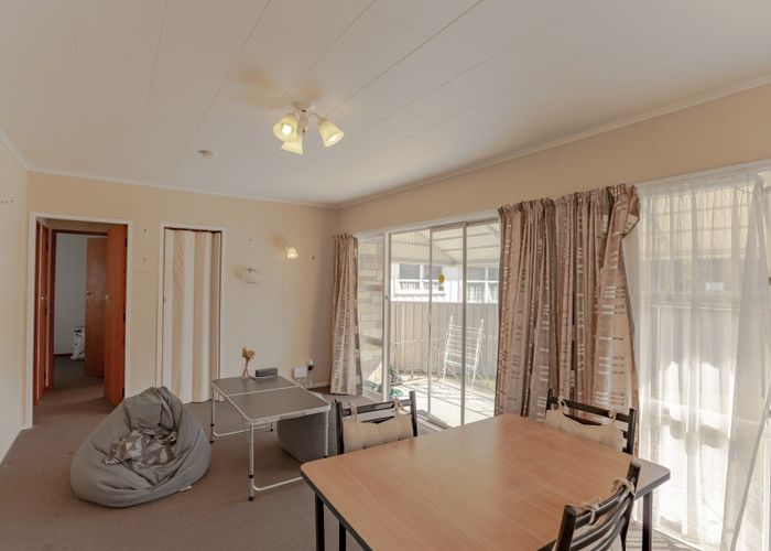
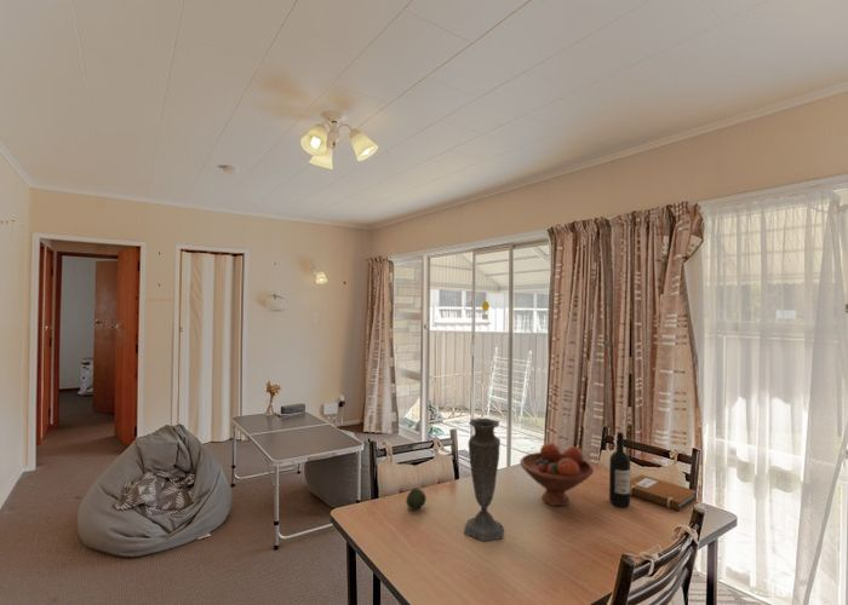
+ wine bottle (619, 468)
+ fruit (416, 499)
+ vase (483, 476)
+ notebook (657, 490)
+ fruit bowl (555, 474)
